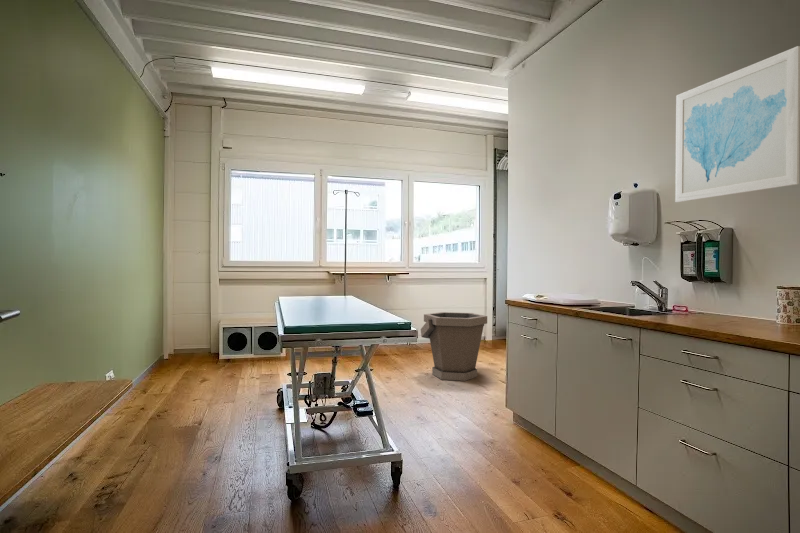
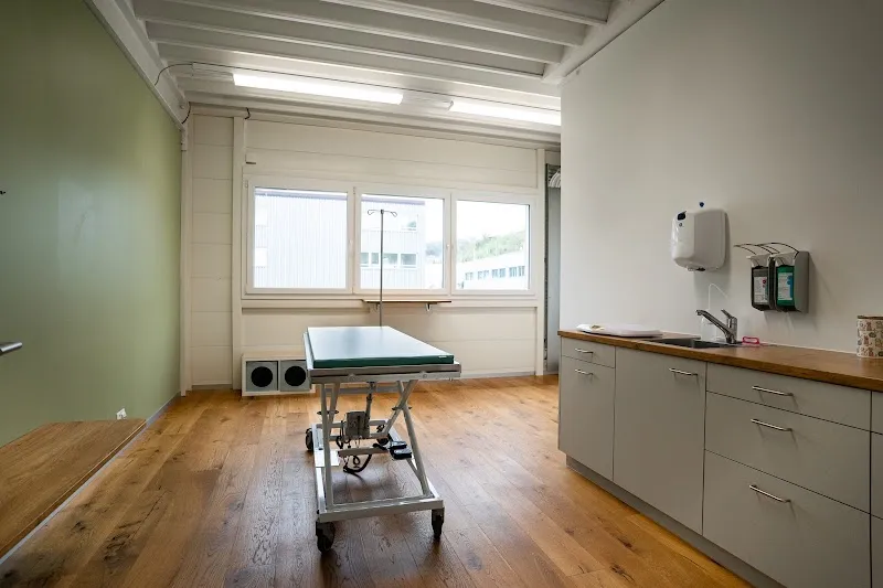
- wall art (729, 134)
- bucket (454, 345)
